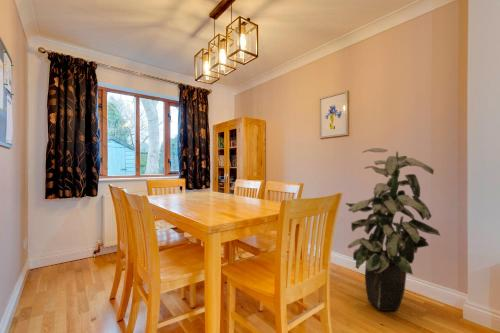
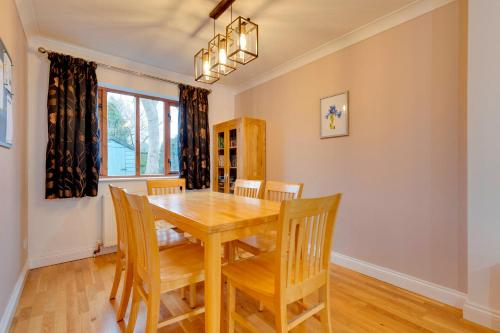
- indoor plant (385, 225)
